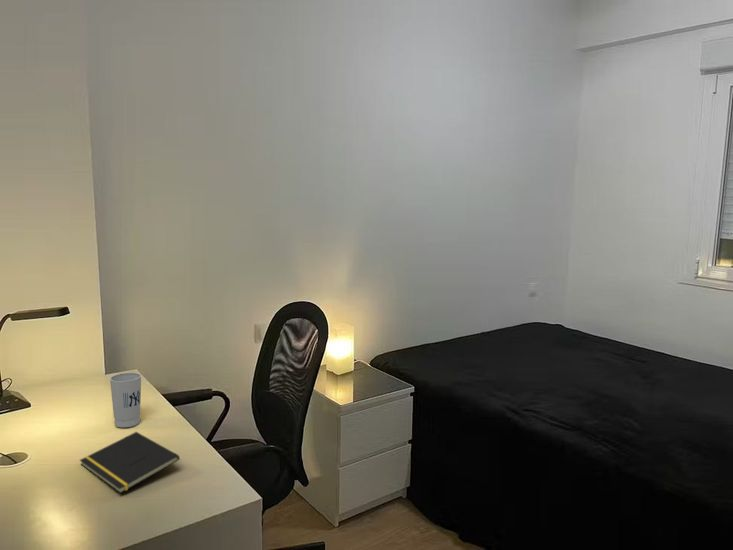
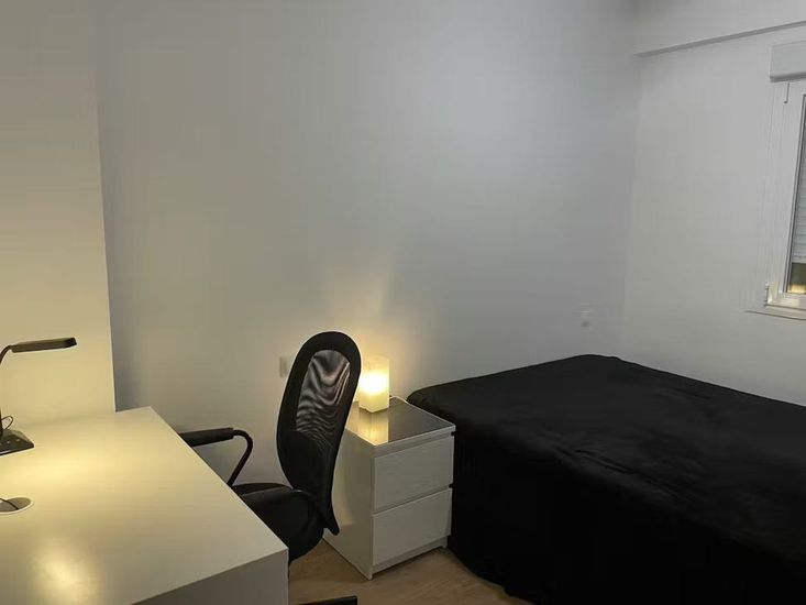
- notepad (129, 459)
- cup (126, 400)
